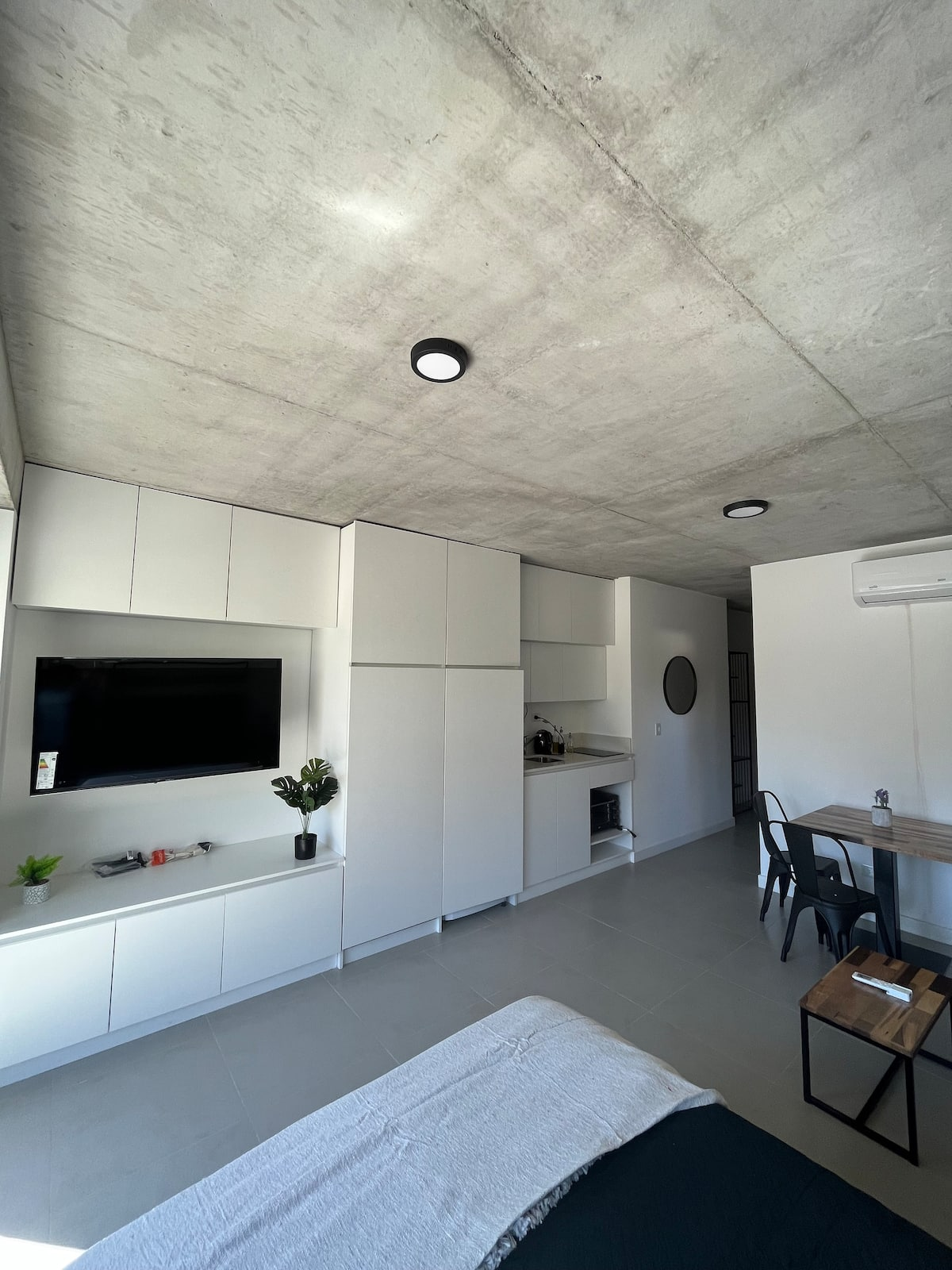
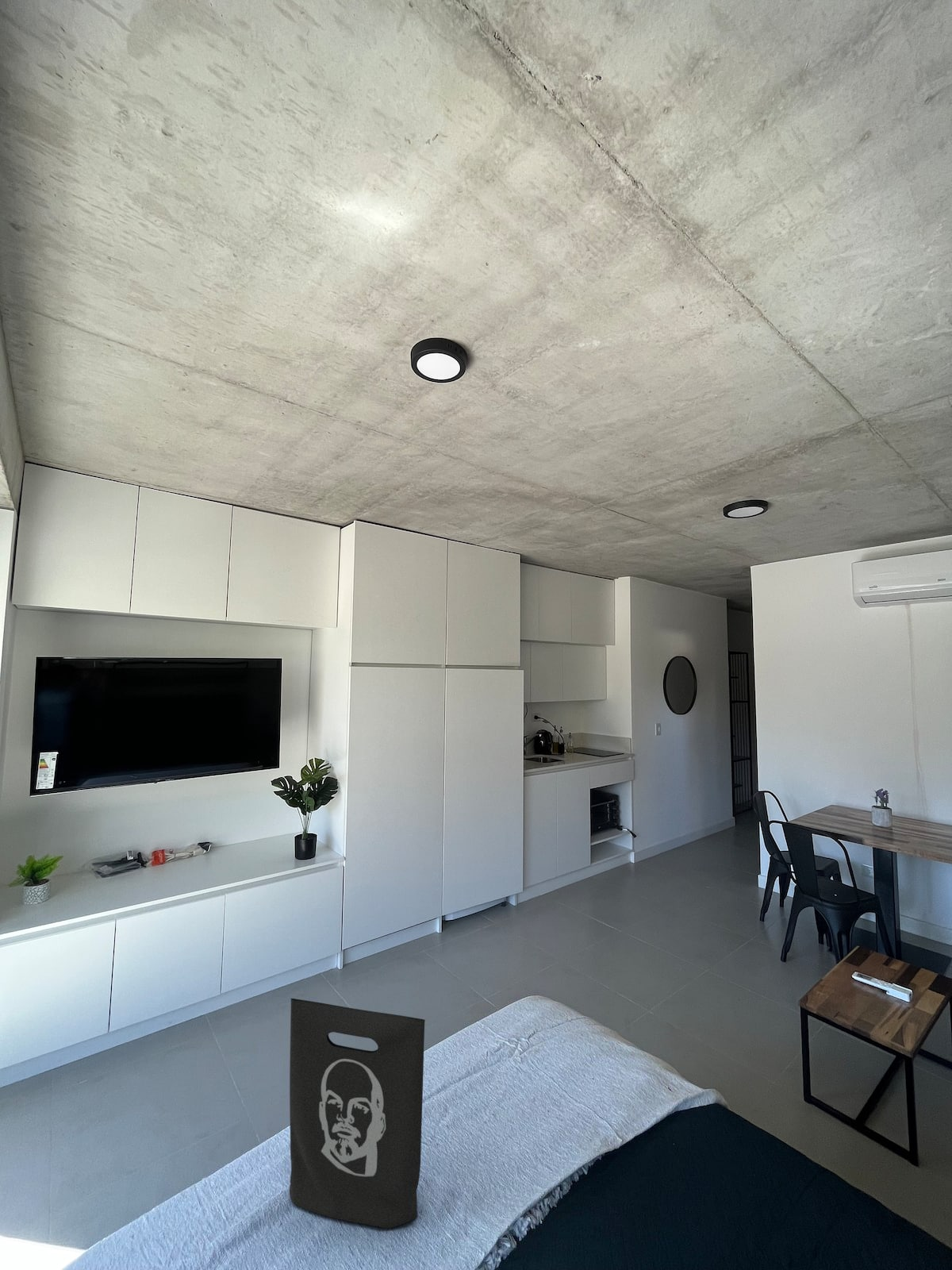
+ tote bag (355, 1102)
